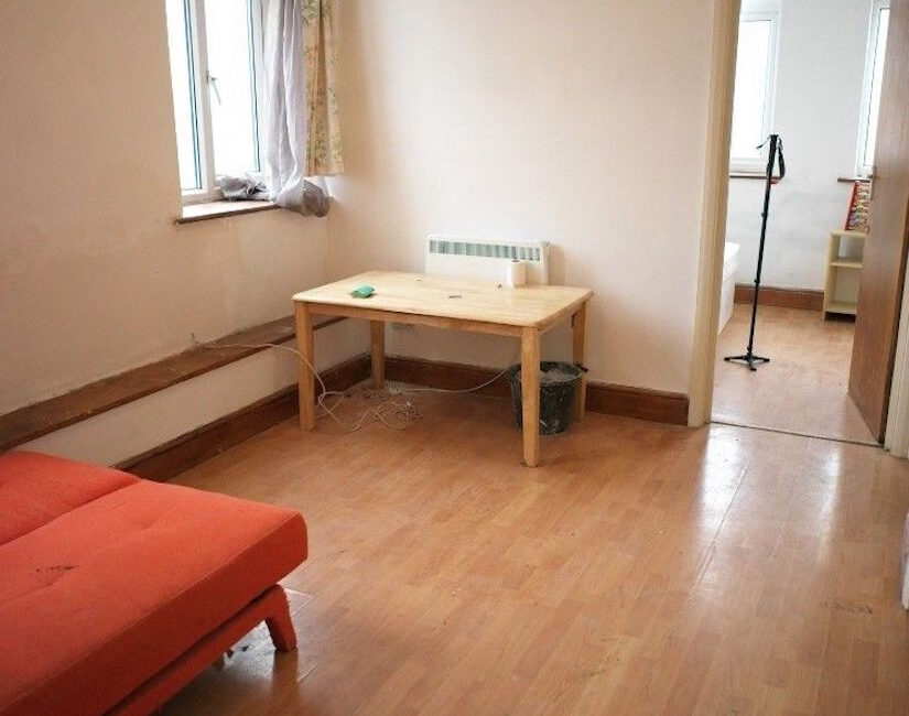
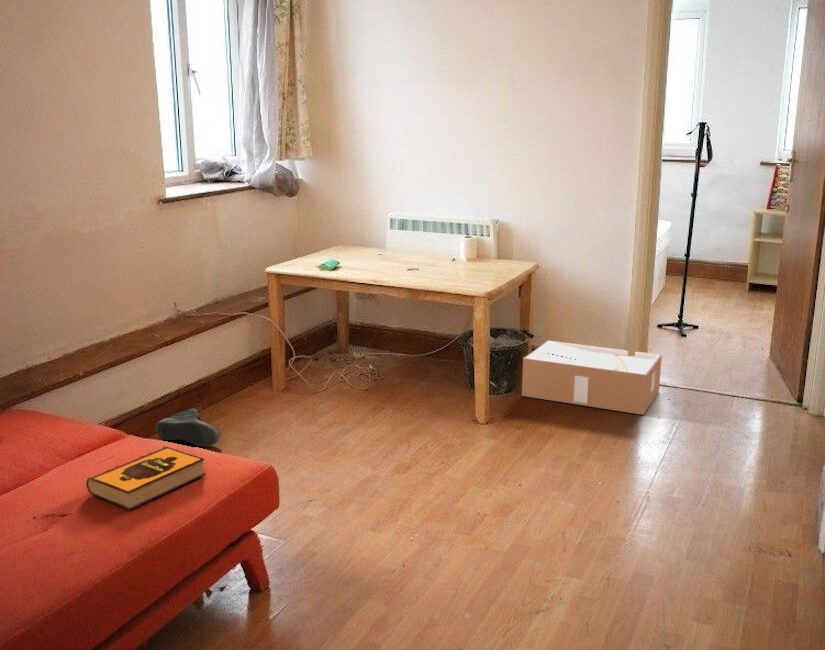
+ cardboard box (592, 369)
+ sneaker (196, 425)
+ hardback book (147, 475)
